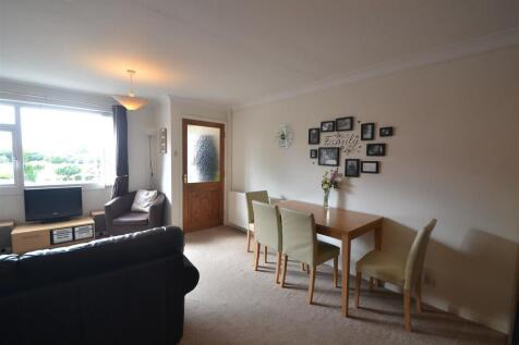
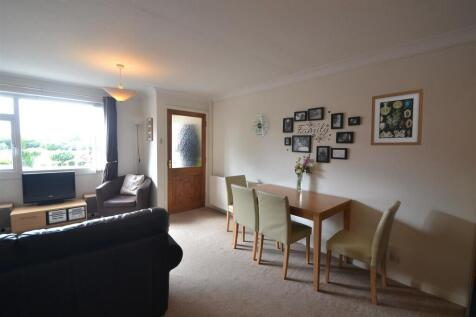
+ wall art (395, 119)
